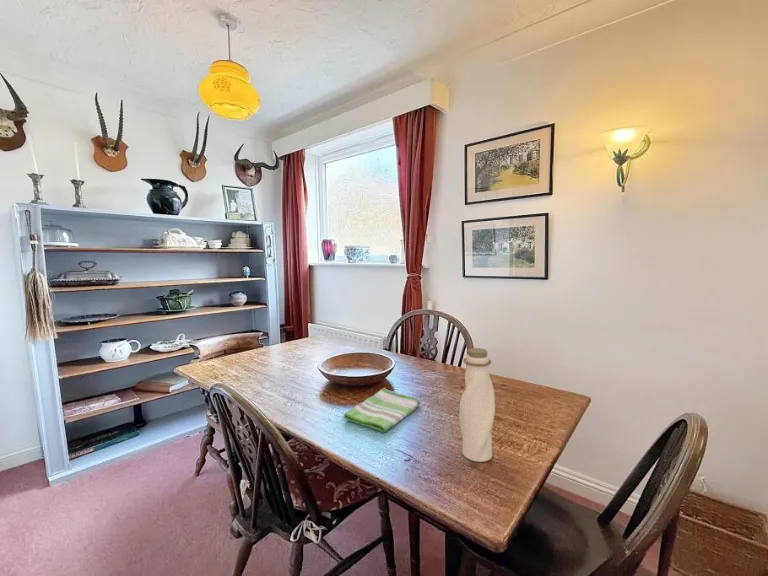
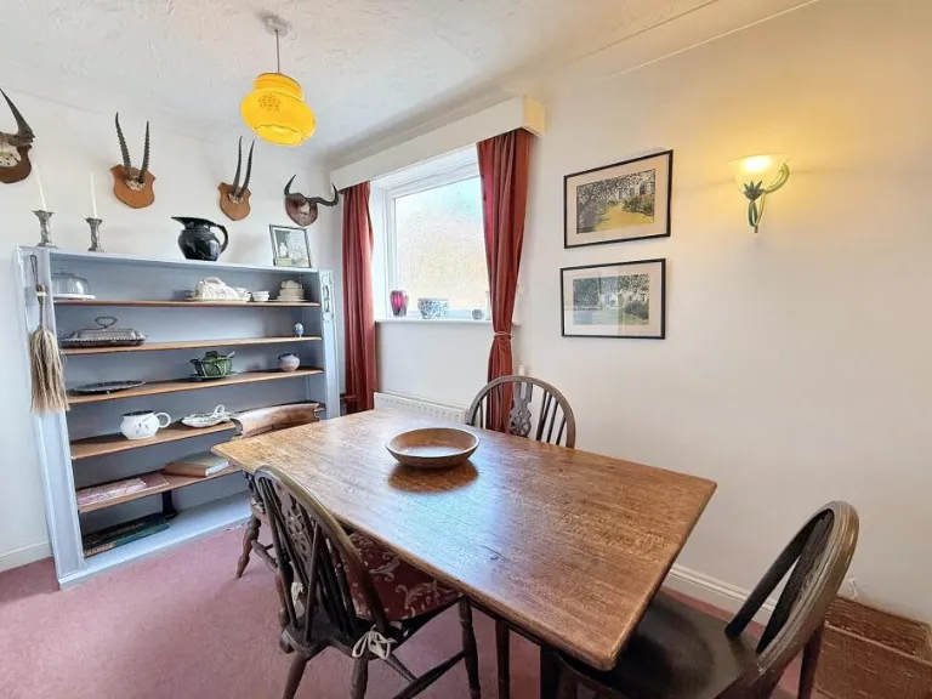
- water bottle (476, 401)
- dish towel (383, 407)
